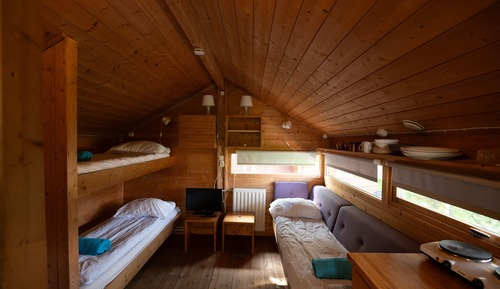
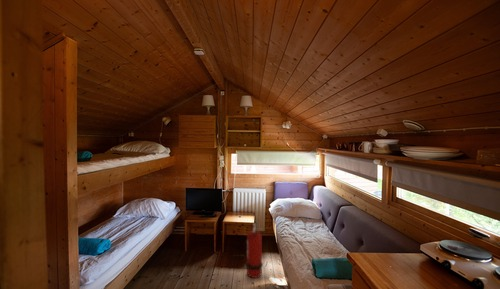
+ fire extinguisher (254, 246)
